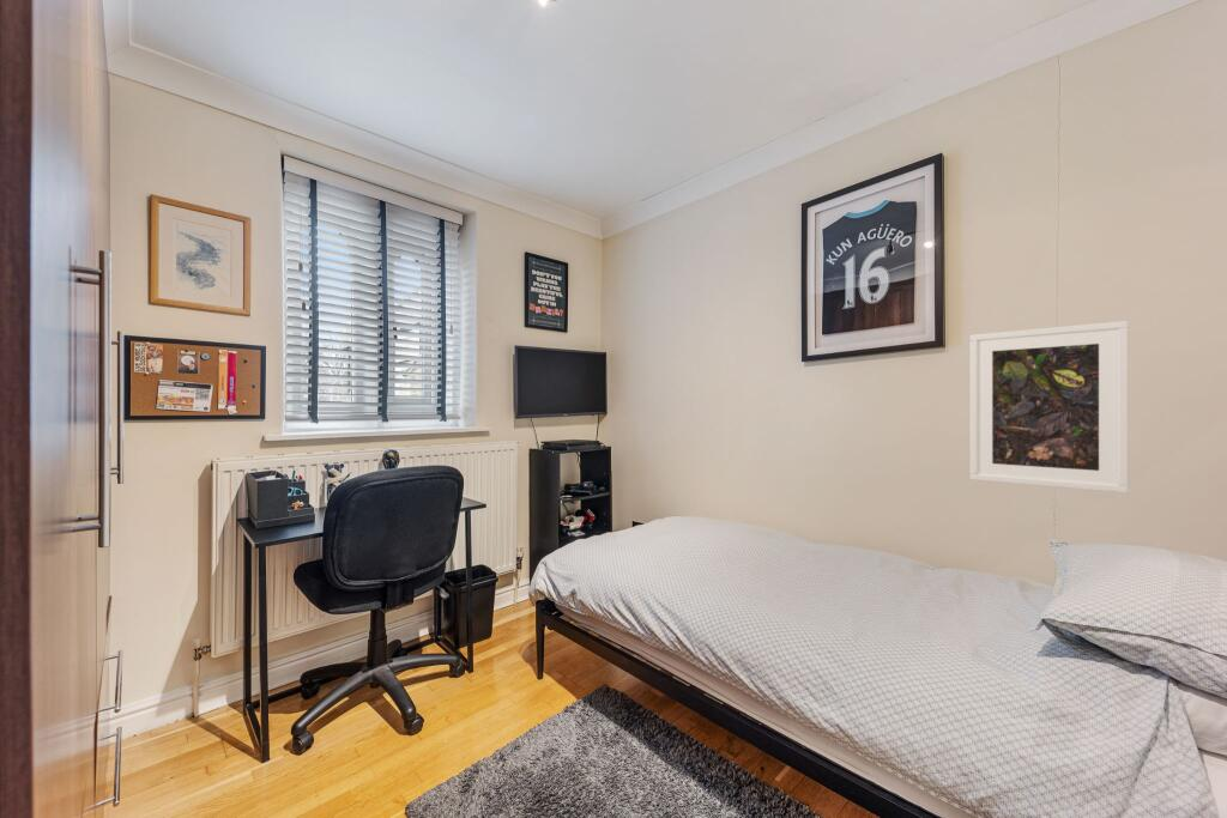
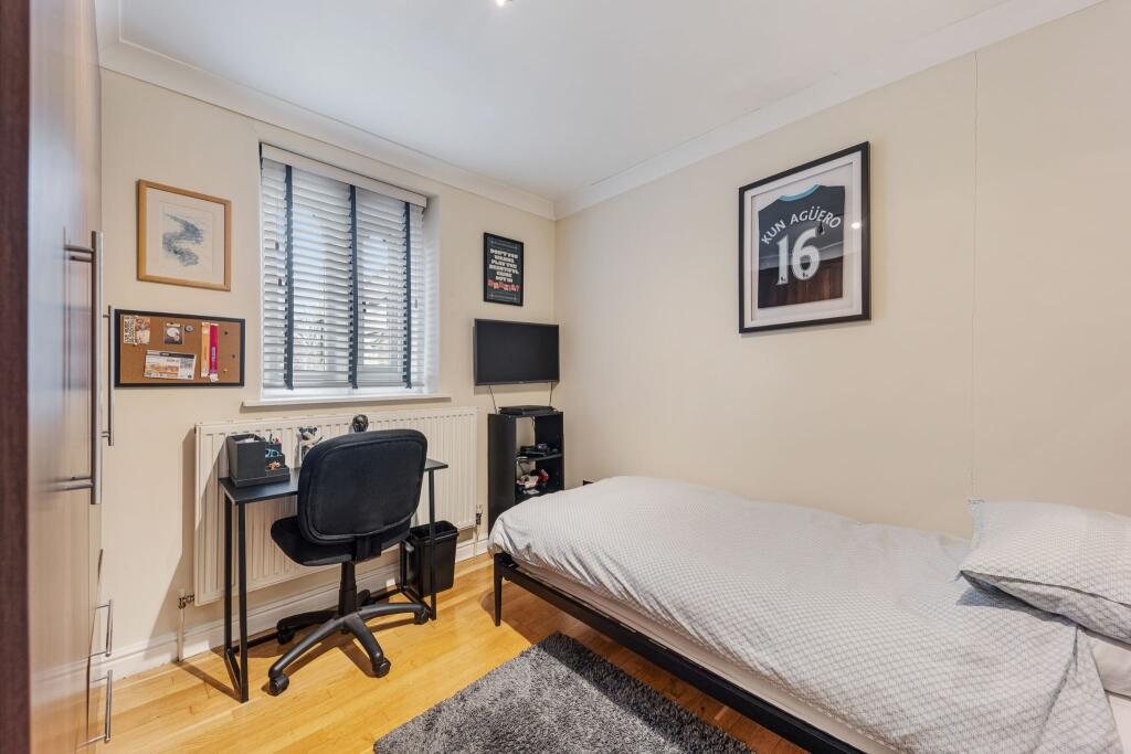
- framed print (1042, 407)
